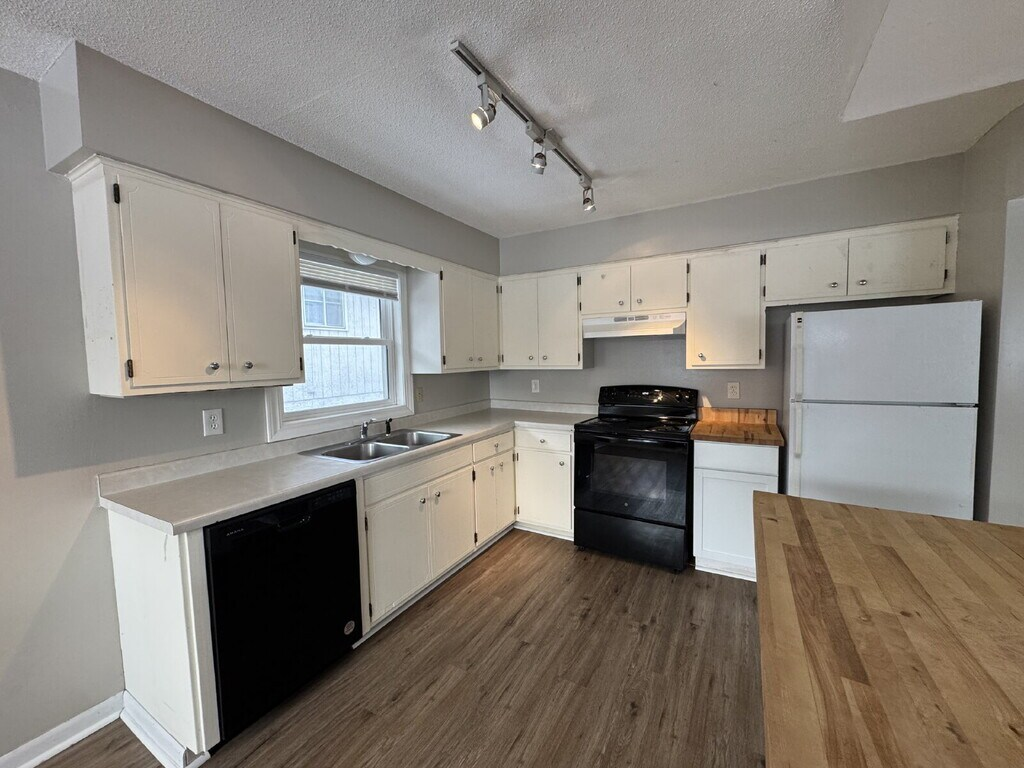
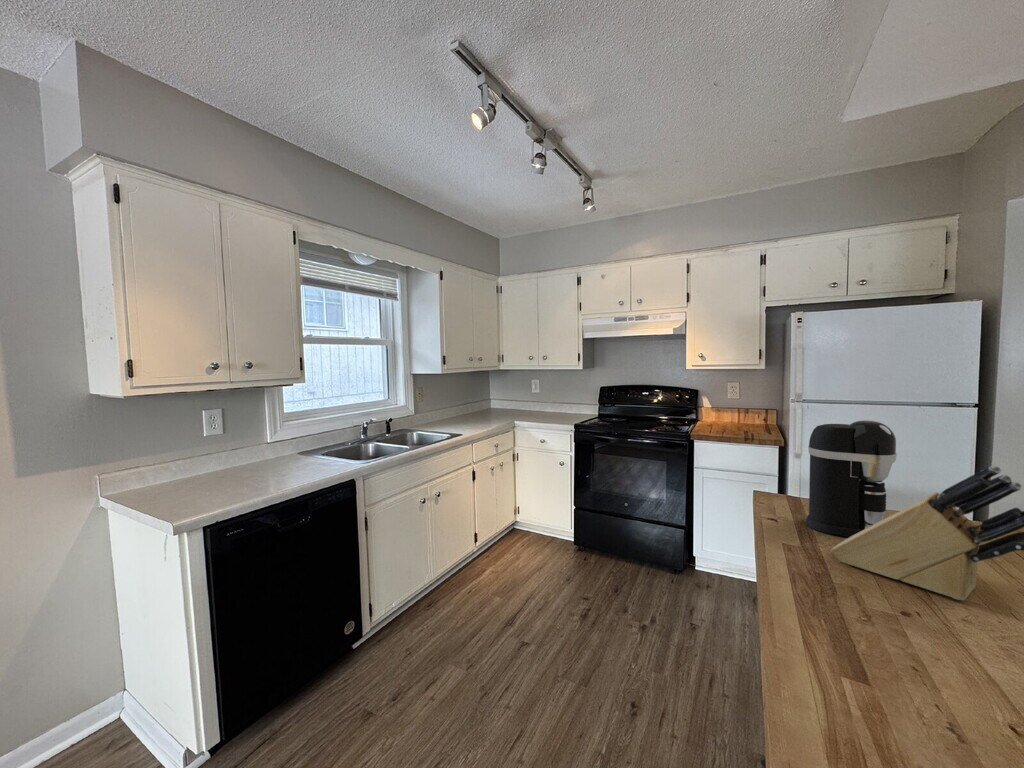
+ knife block (924, 520)
+ coffee maker (849, 475)
